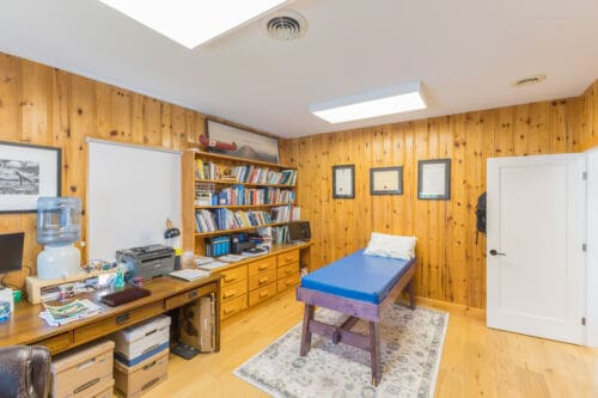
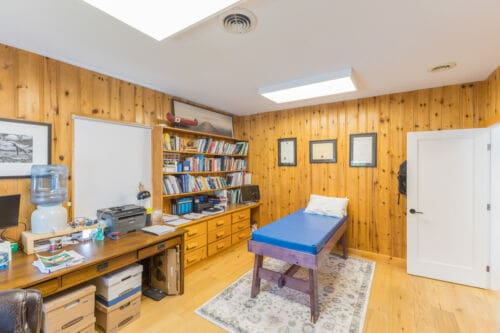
- notebook (126, 295)
